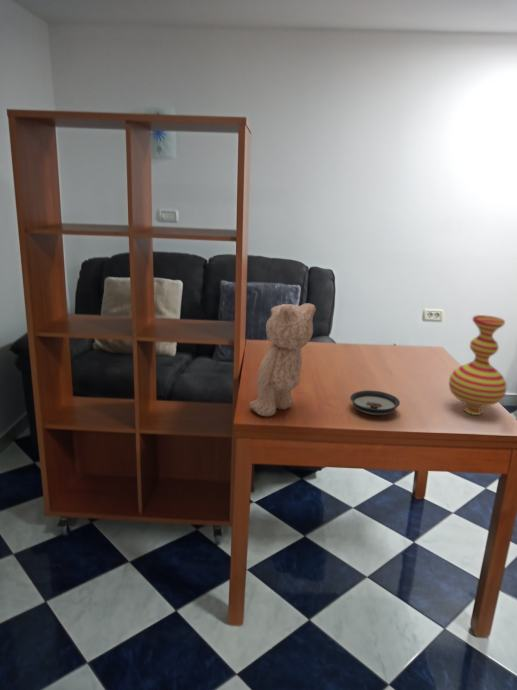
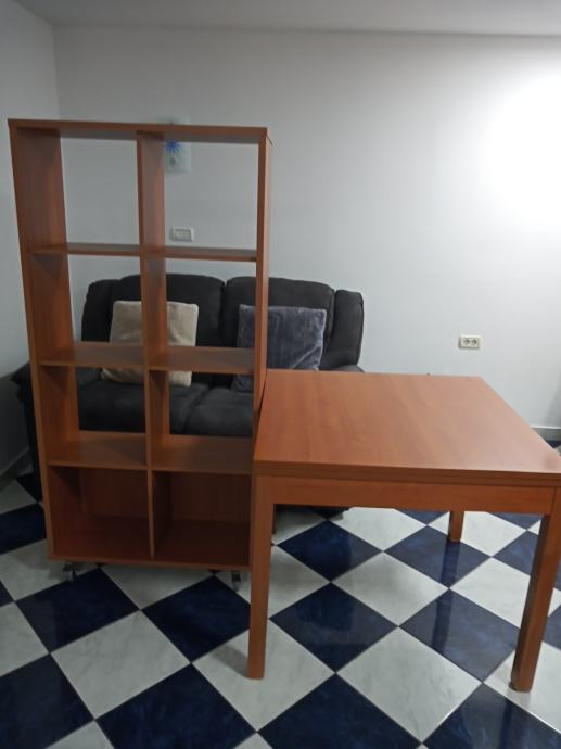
- vase (480, 366)
- teddy bear (283, 357)
- saucer (374, 404)
